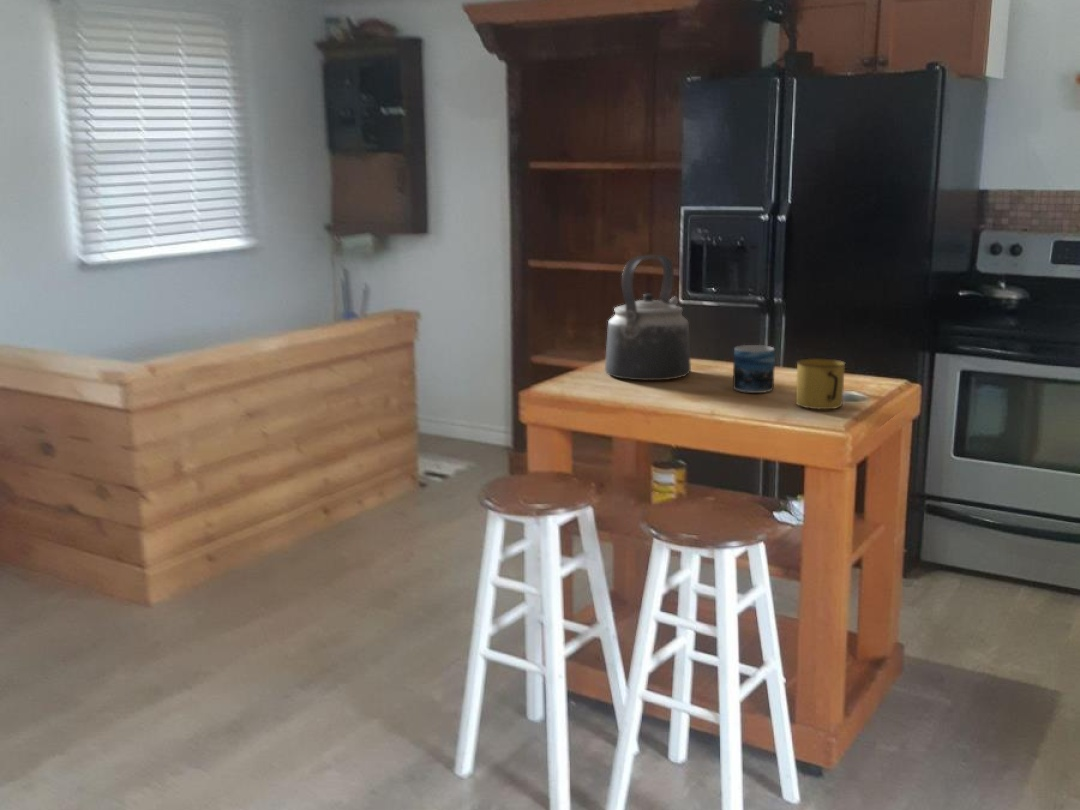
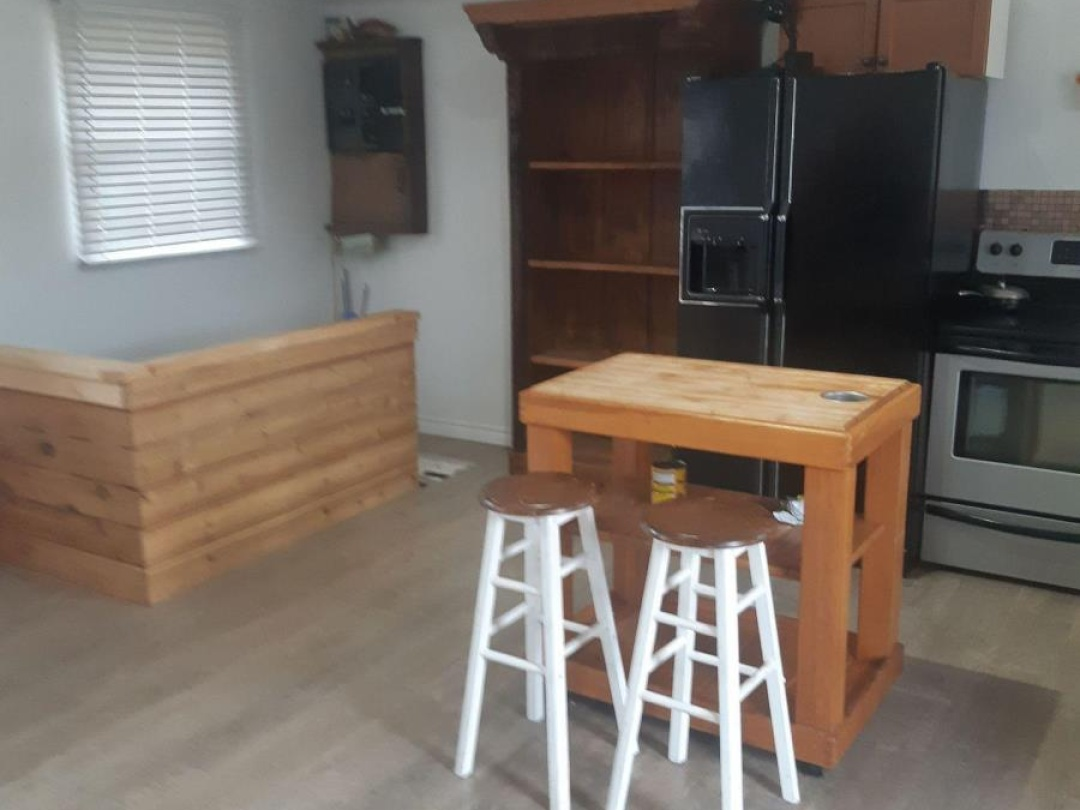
- kettle (652, 314)
- mug (822, 385)
- mug (752, 367)
